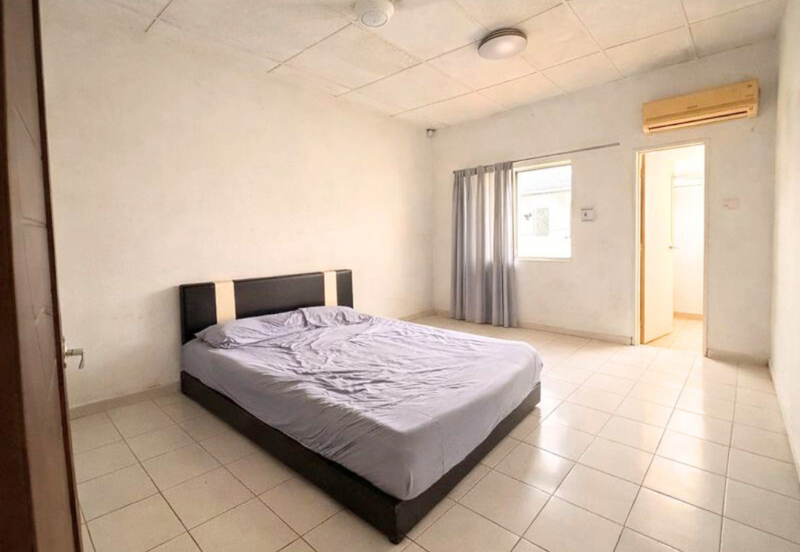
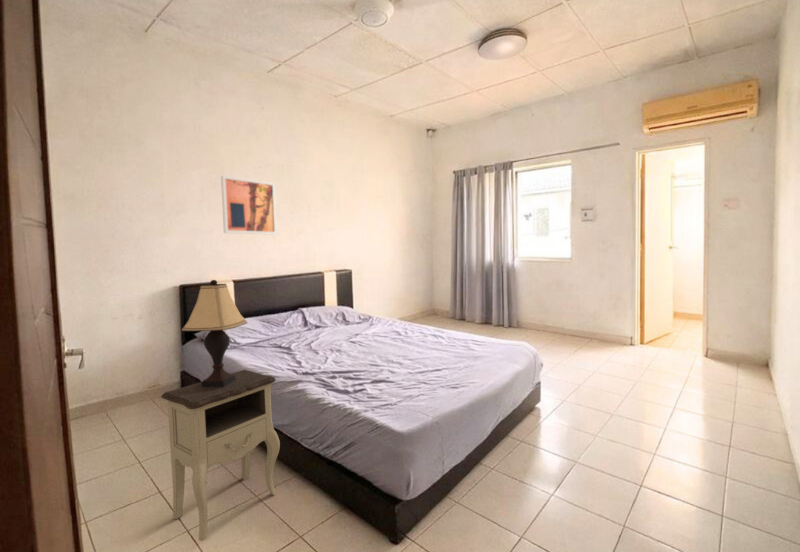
+ nightstand (225, 445)
+ wall art (250, 206)
+ lamp (216, 331)
